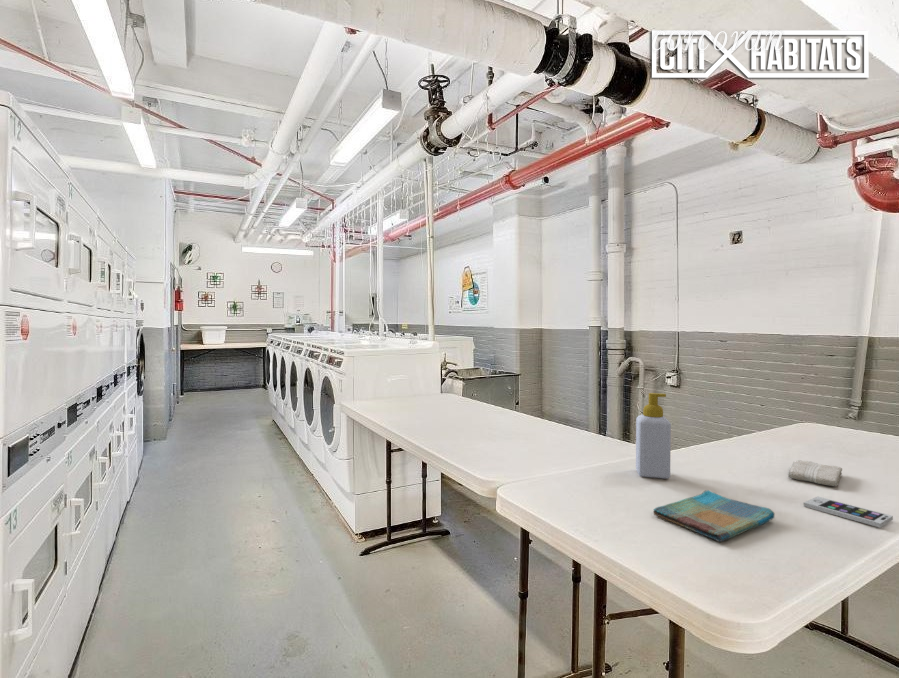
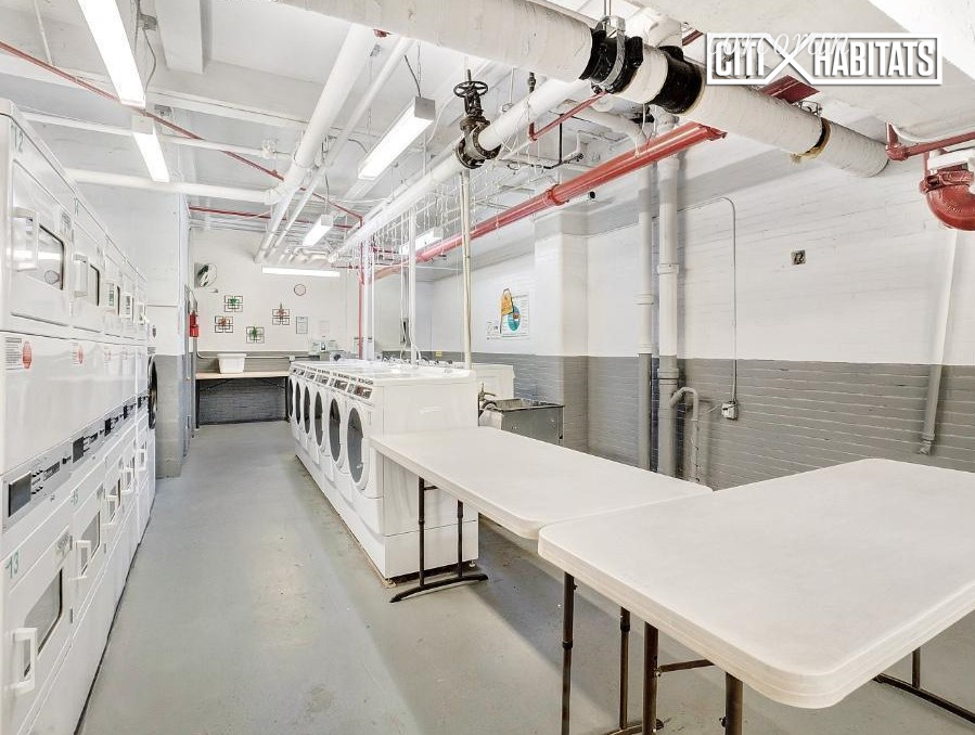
- smartphone (846, 510)
- washcloth (815, 471)
- soap bottle (652, 433)
- dish towel (713, 513)
